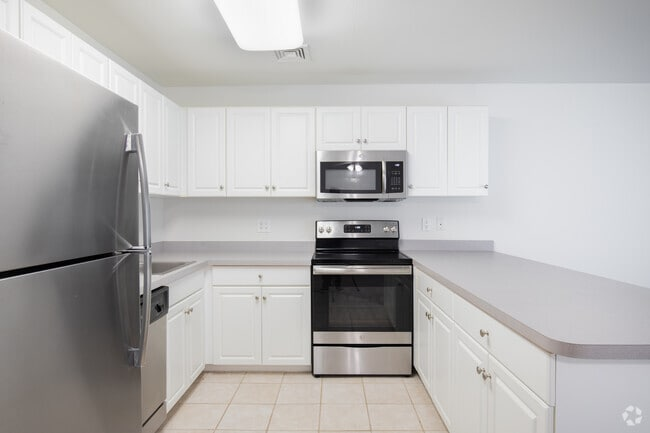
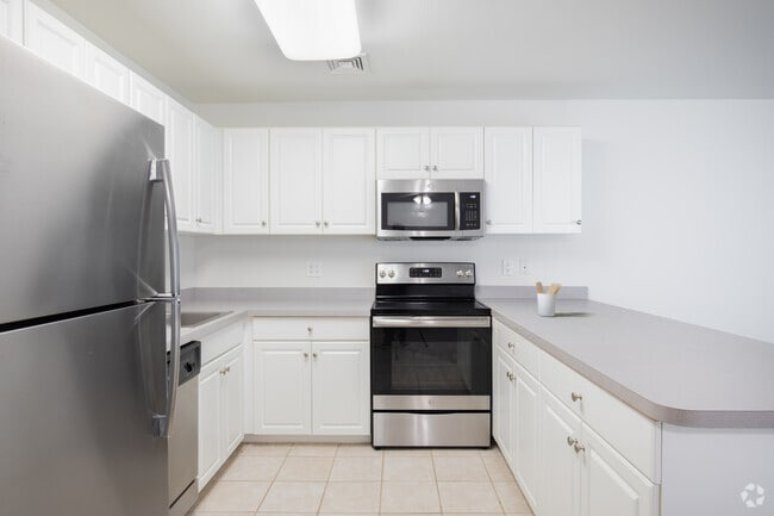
+ utensil holder (549, 298)
